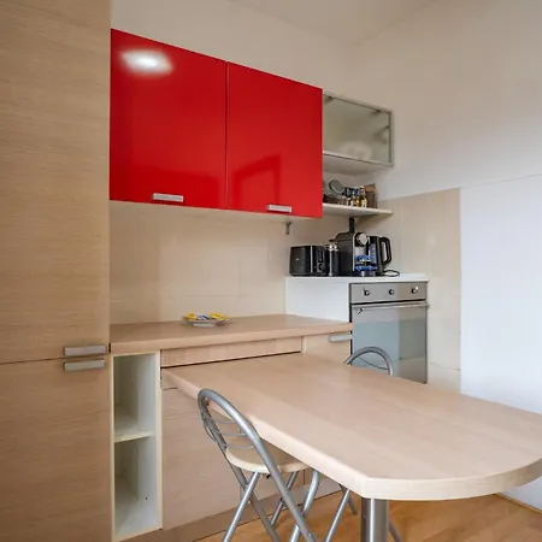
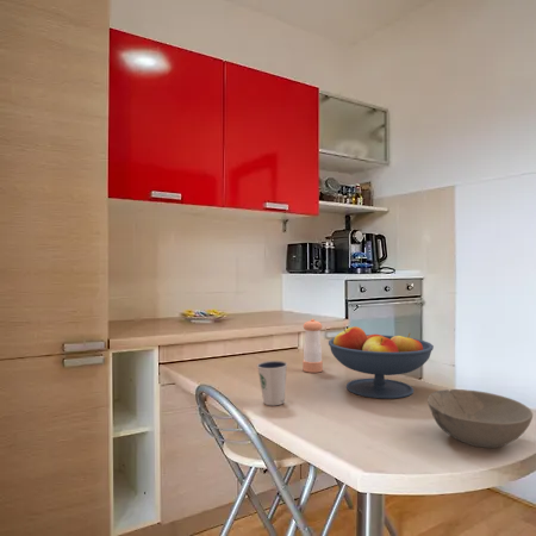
+ bowl (476, 420)
+ pepper shaker (312, 344)
+ fruit bowl (379, 357)
+ dixie cup (272, 382)
